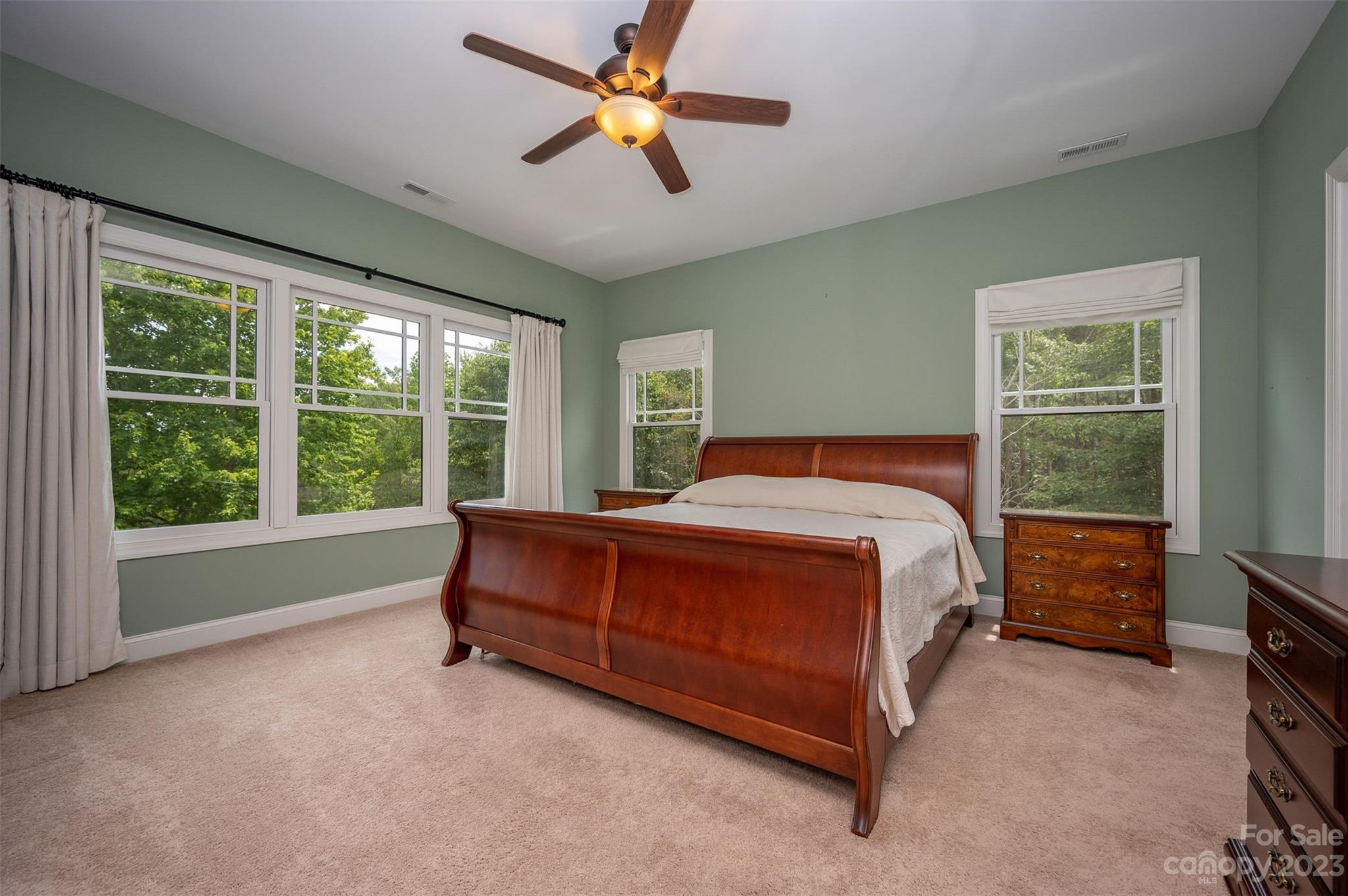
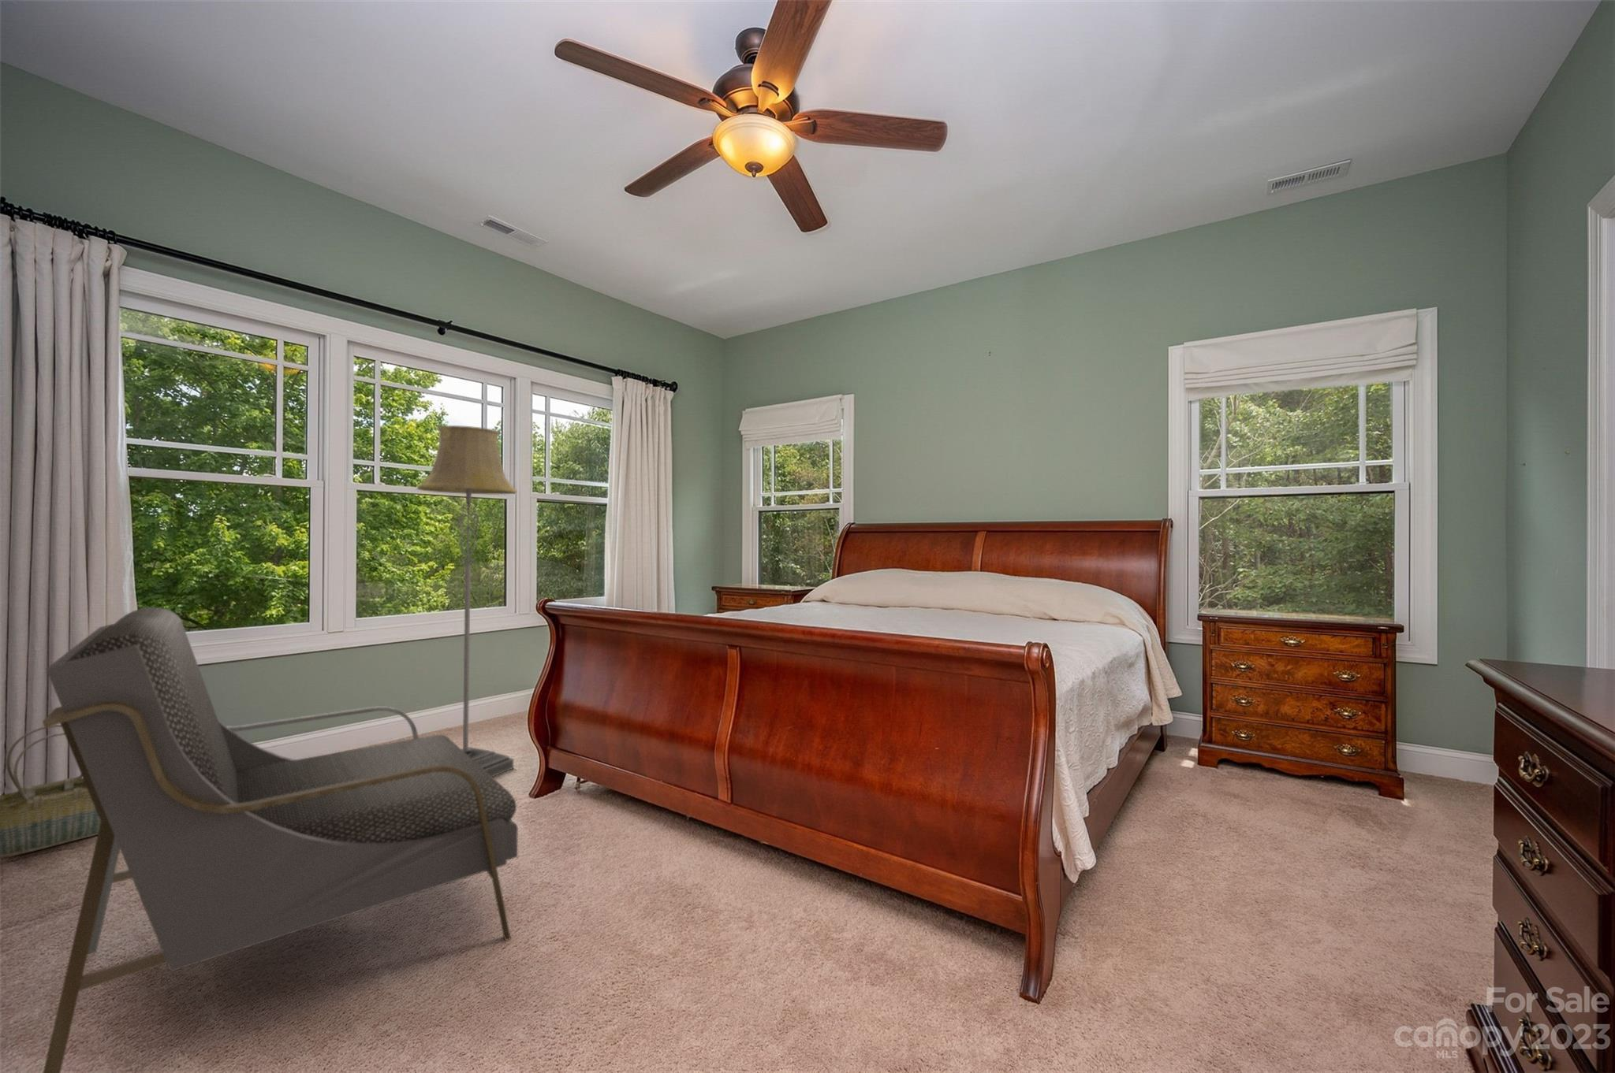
+ floor lamp (467, 602)
+ basket (56, 784)
+ armchair (309, 771)
